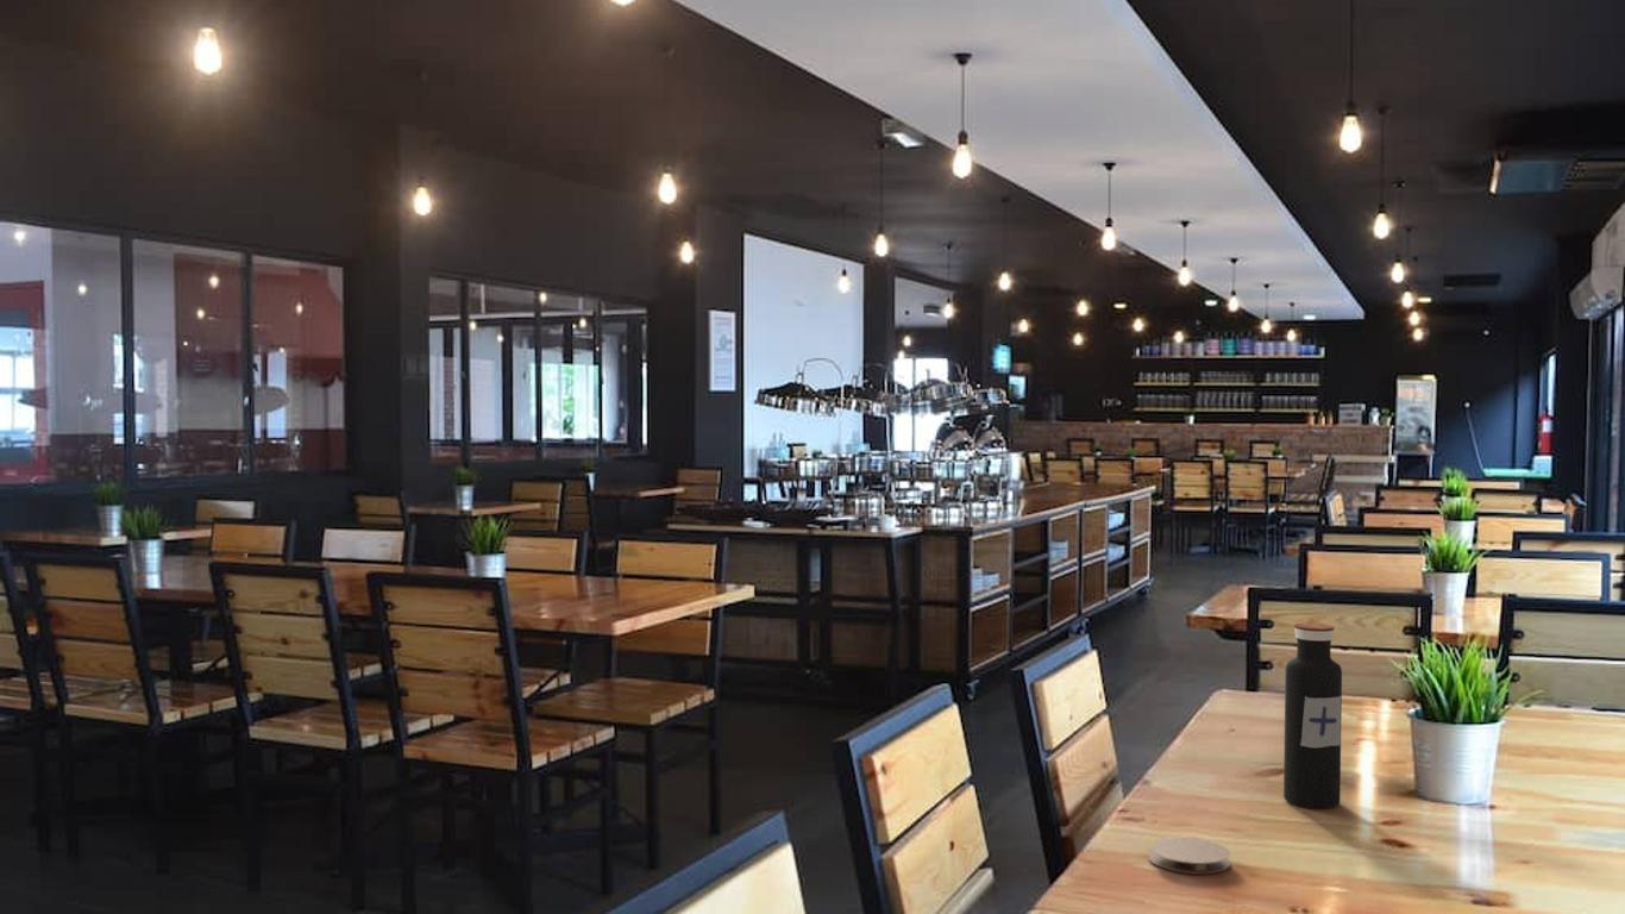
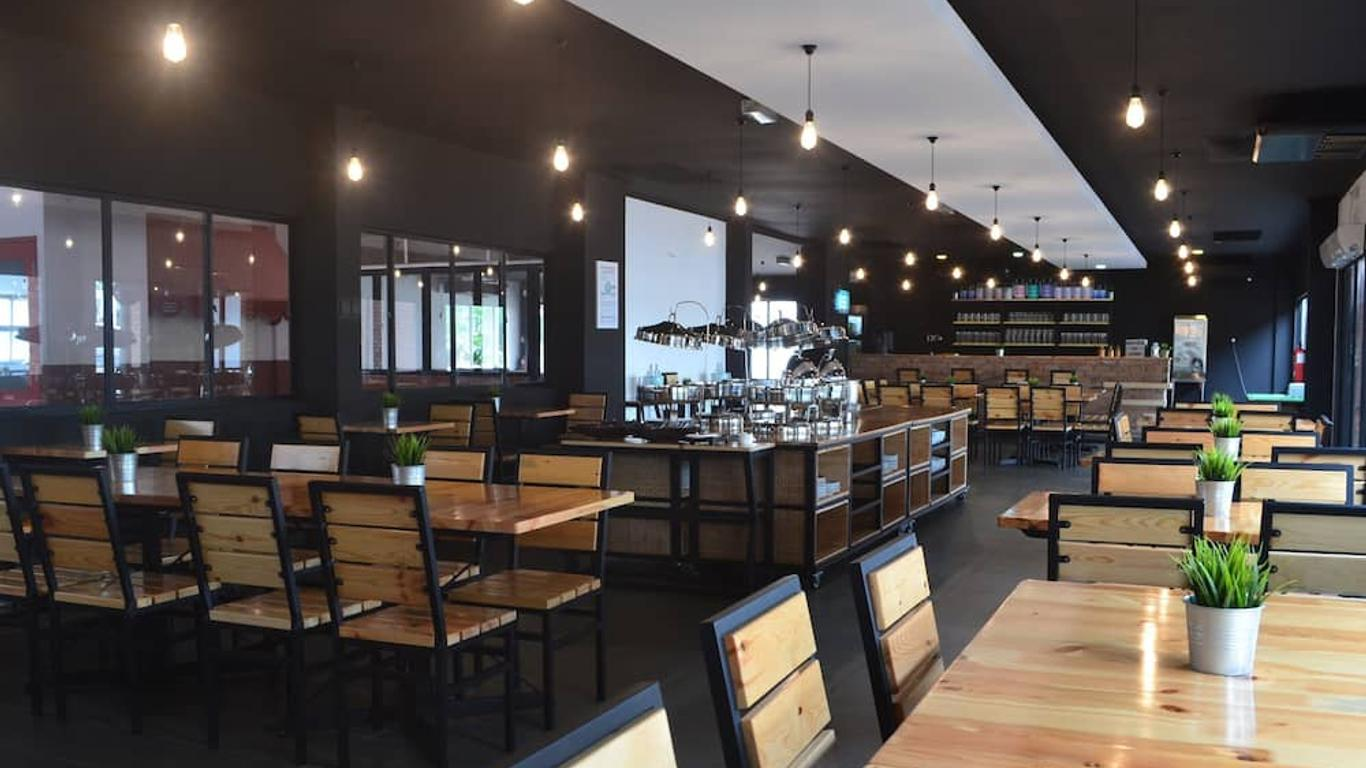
- water bottle (1312, 713)
- coaster (1188, 854)
